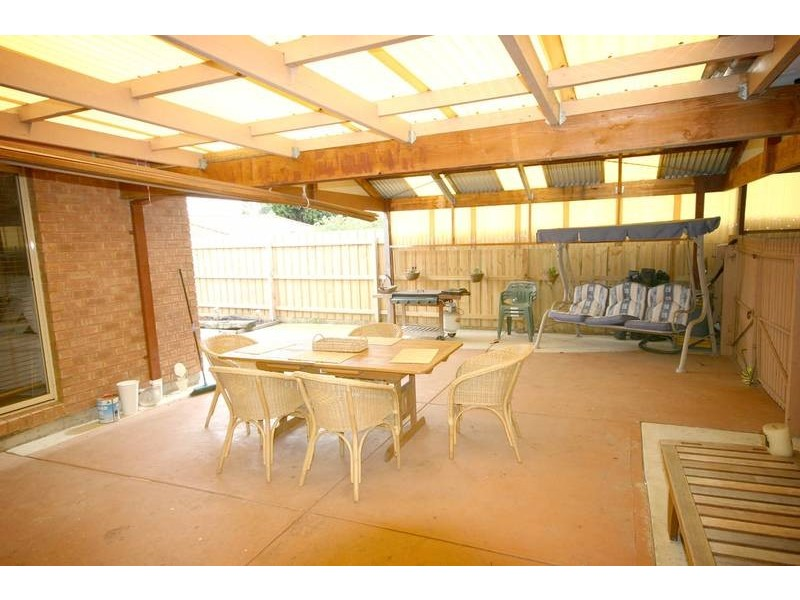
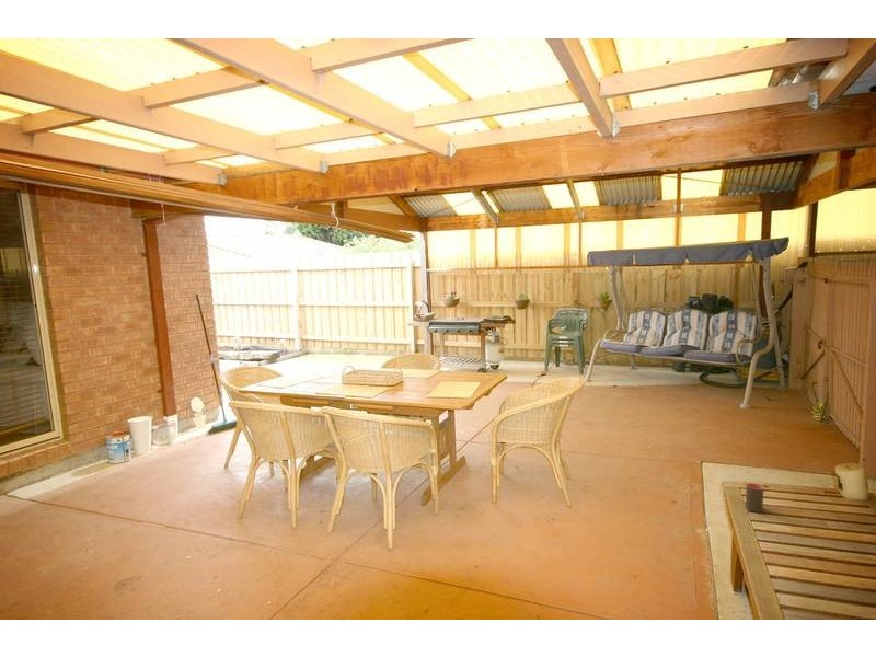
+ cup (753, 497)
